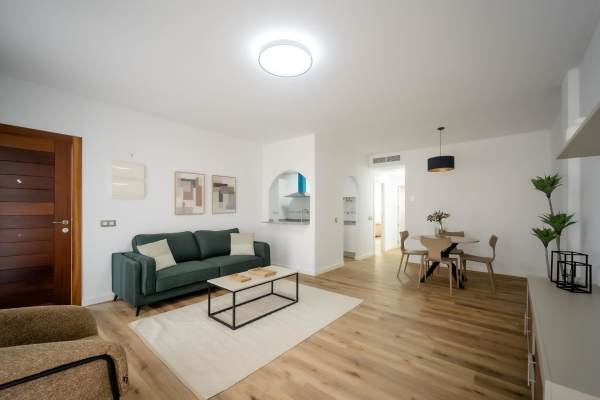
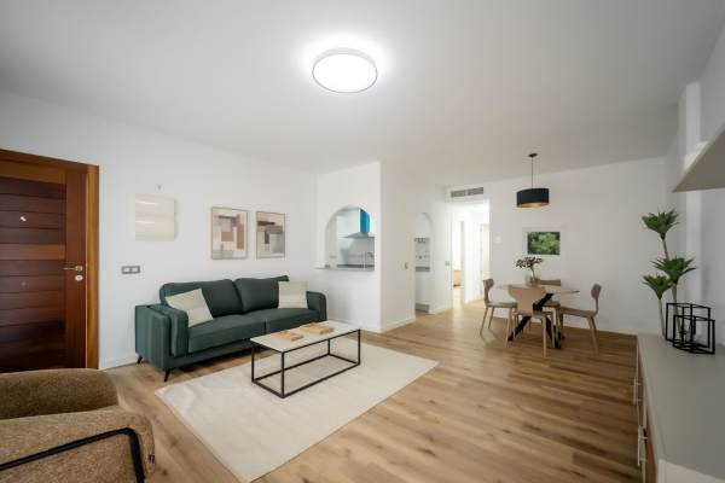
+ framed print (543, 243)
